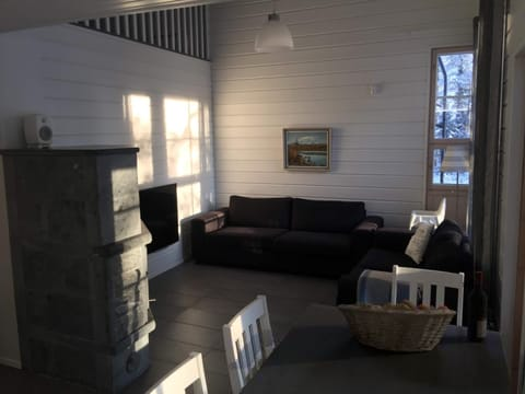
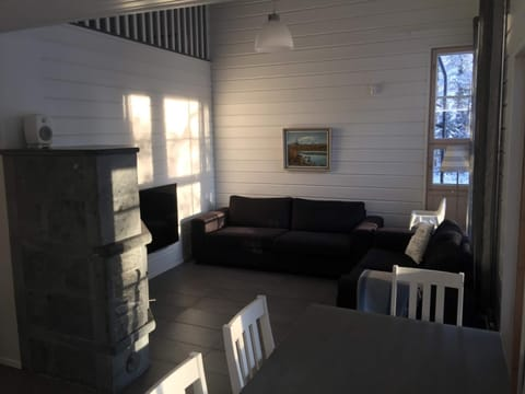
- alcohol (477, 305)
- fruit basket (394, 317)
